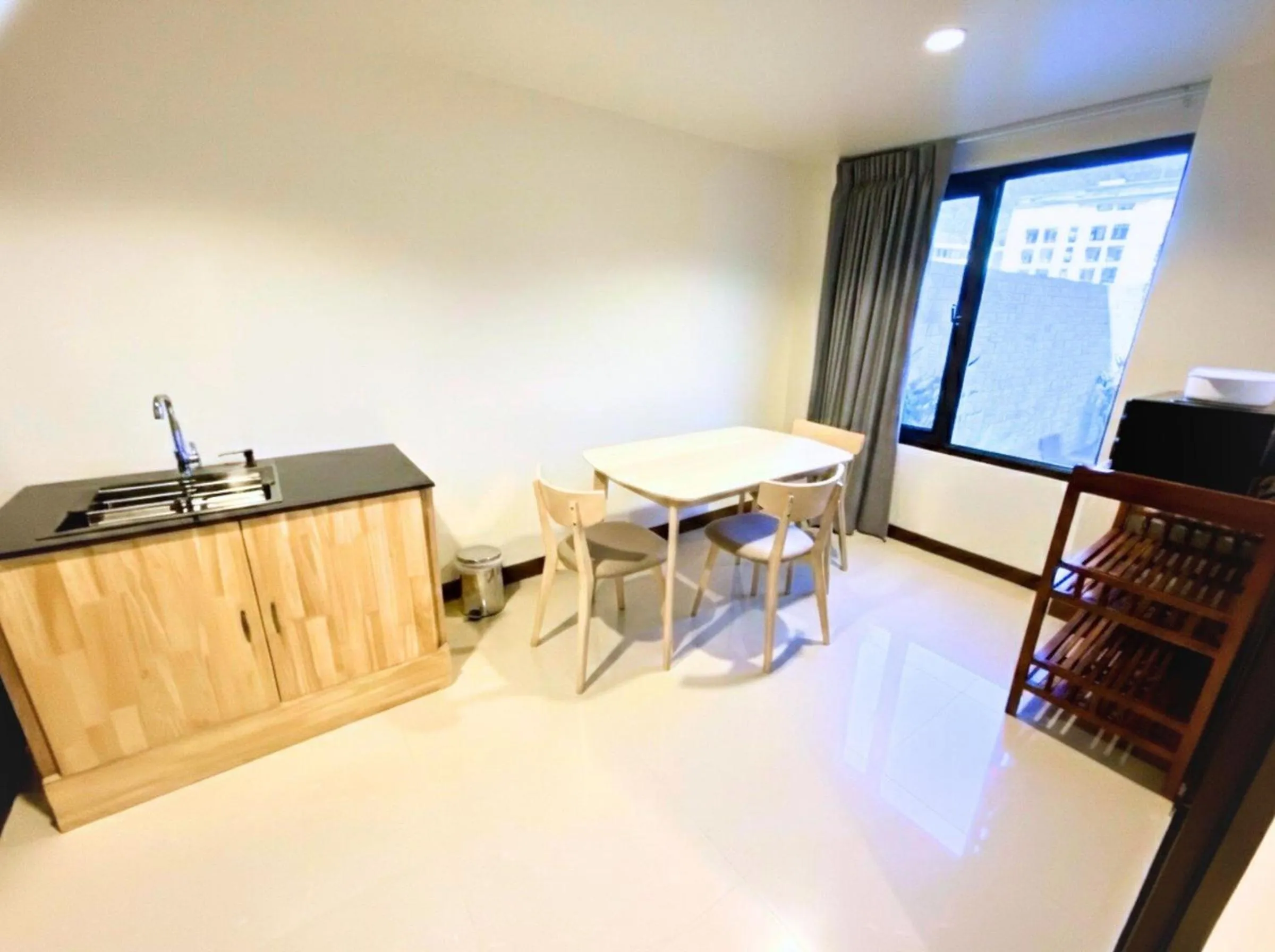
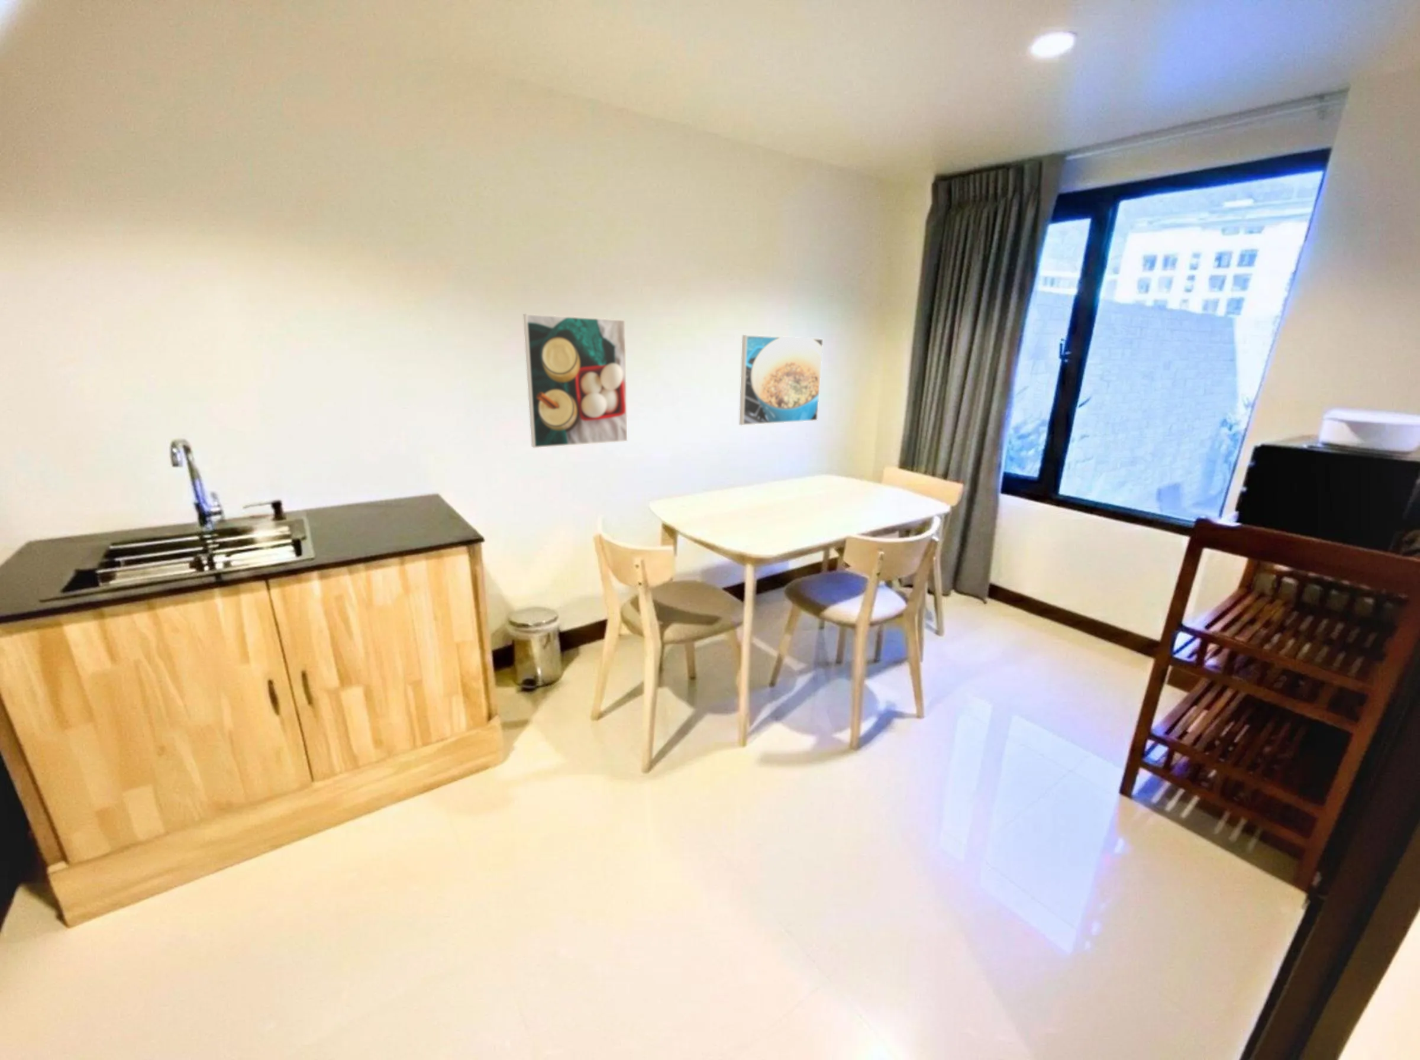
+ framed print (579, 382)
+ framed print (782, 381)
